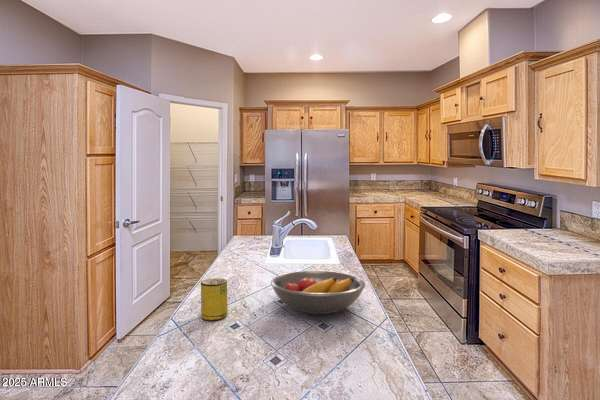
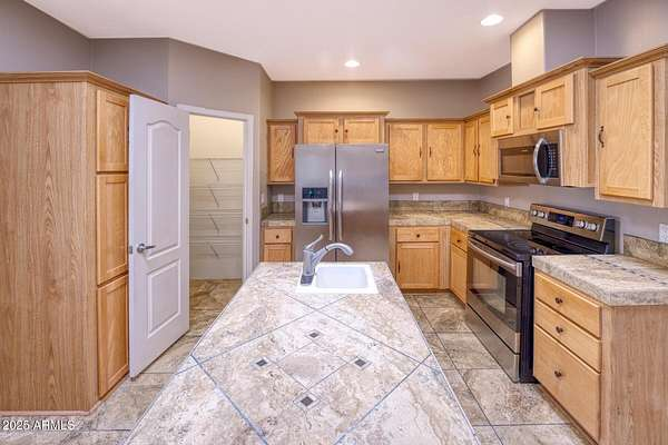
- fruit bowl (317, 290)
- beverage can (214, 298)
